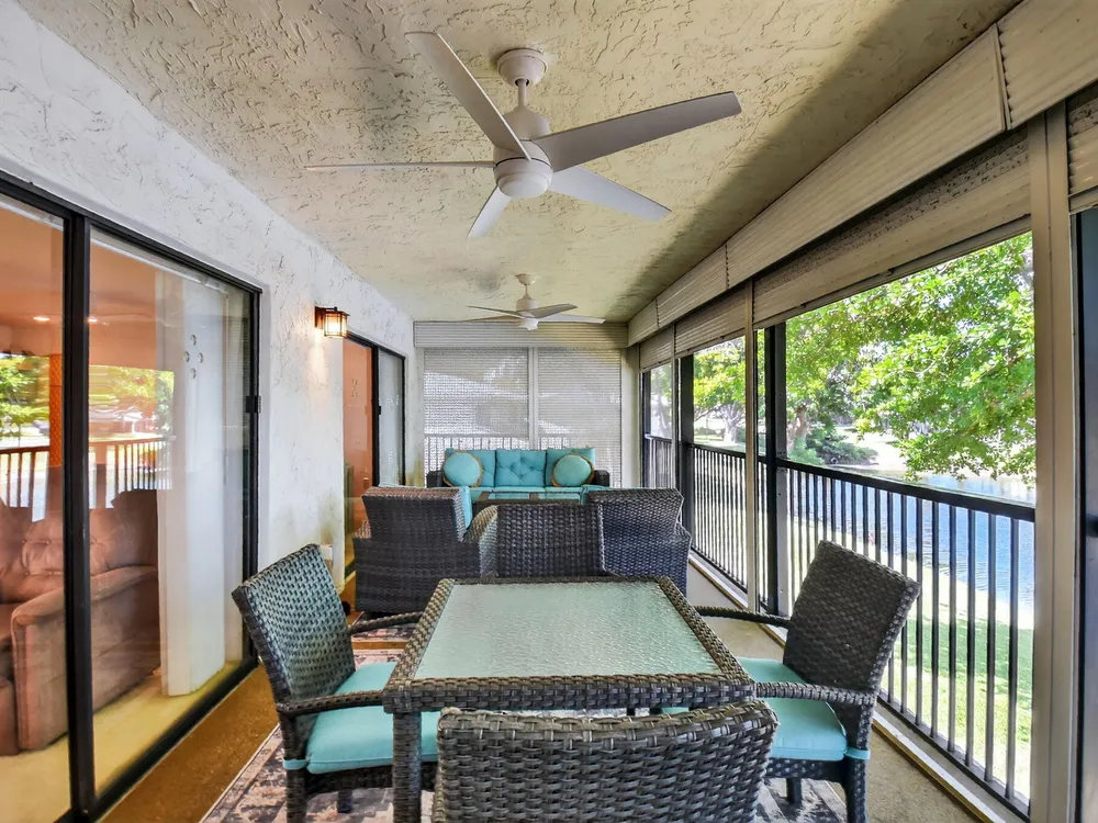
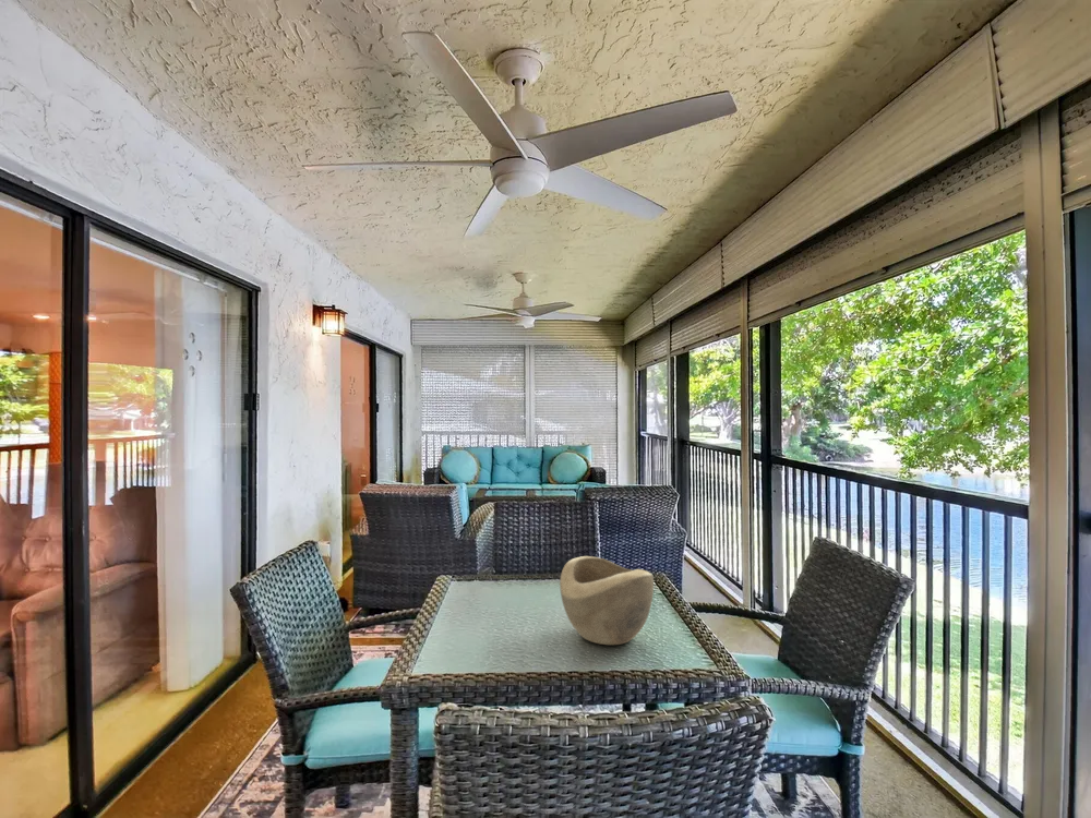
+ decorative bowl (606, 599)
